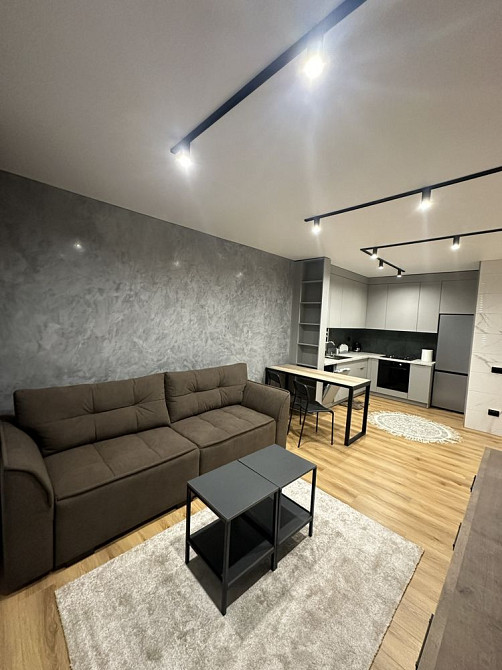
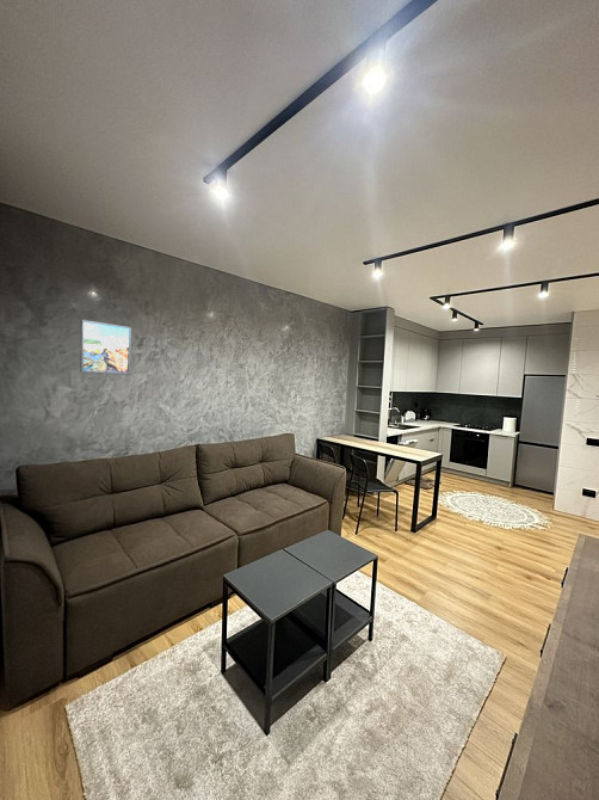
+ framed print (106, 349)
